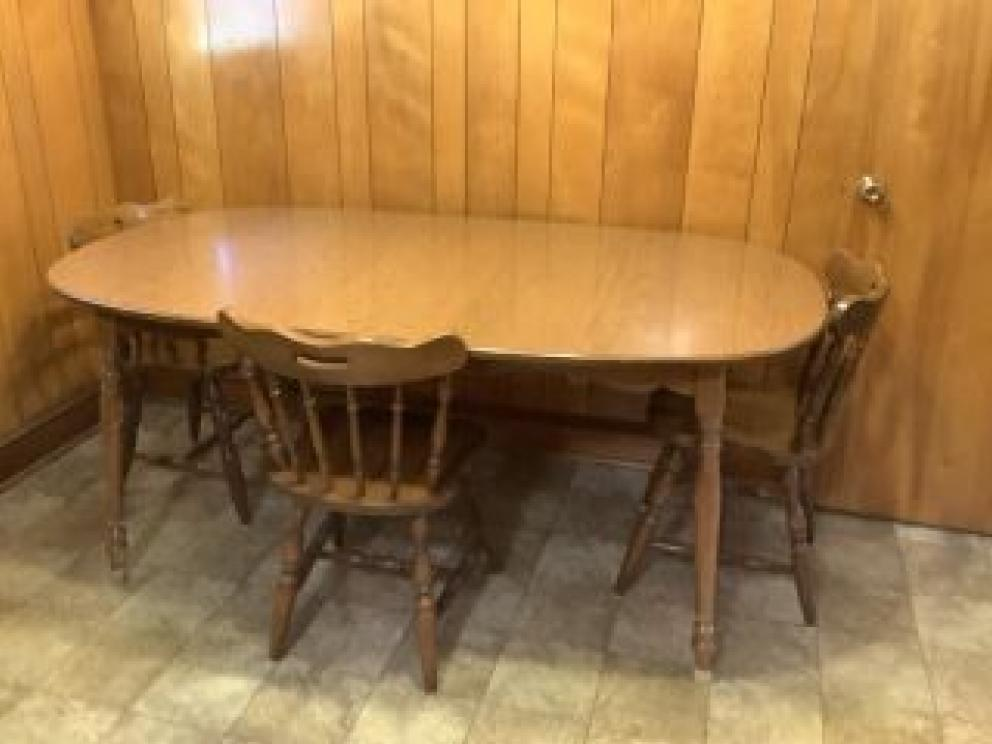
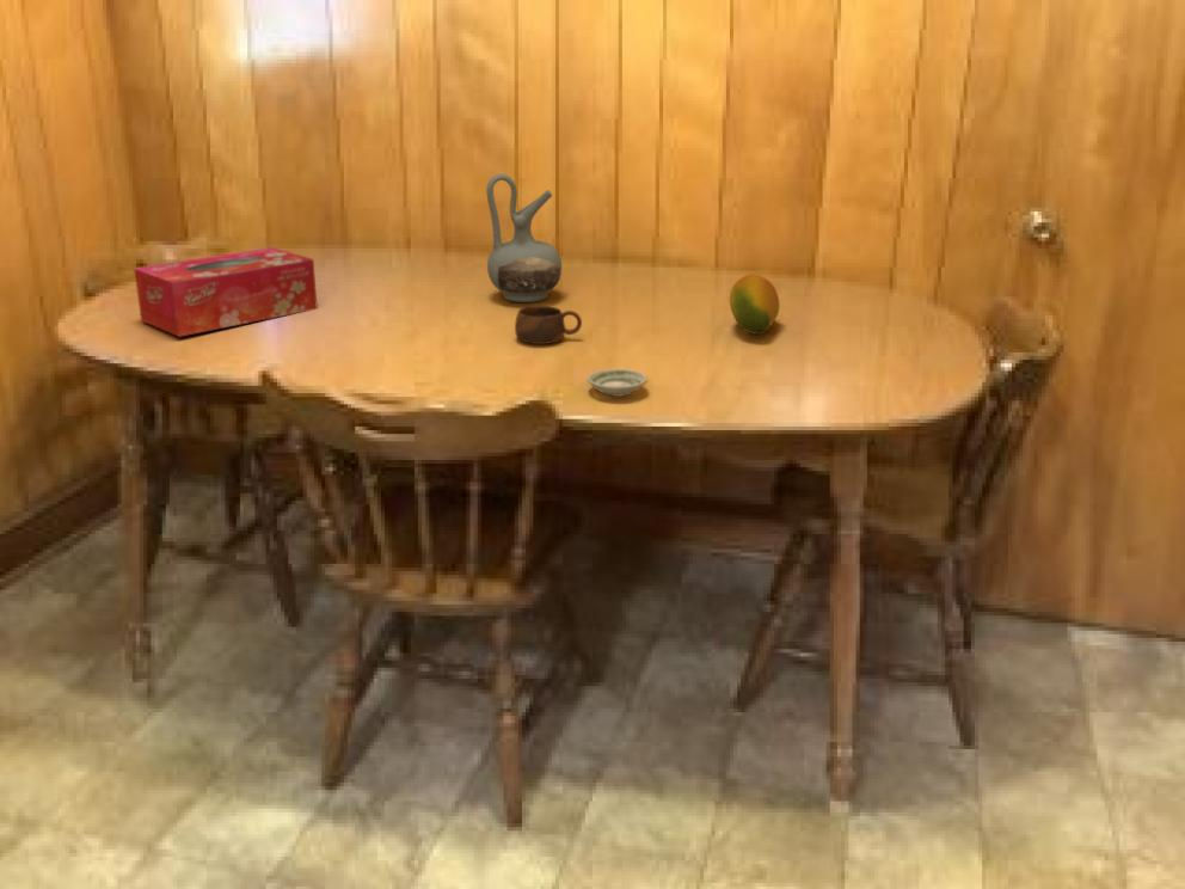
+ tissue box (228, 289)
+ cup (547, 325)
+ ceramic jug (523, 235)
+ fruit (753, 304)
+ saucer (616, 384)
